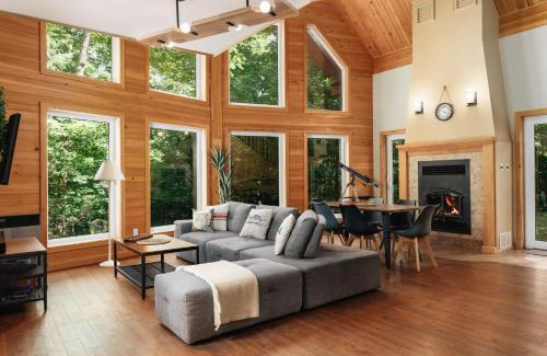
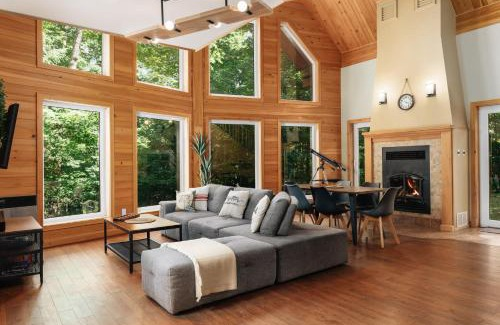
- floor lamp (109, 213)
